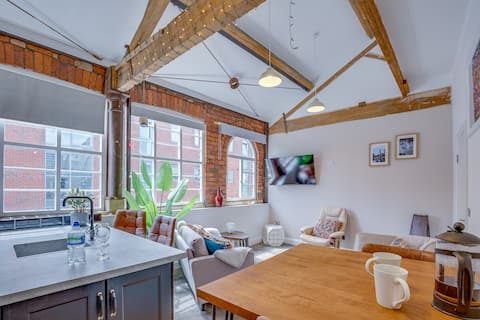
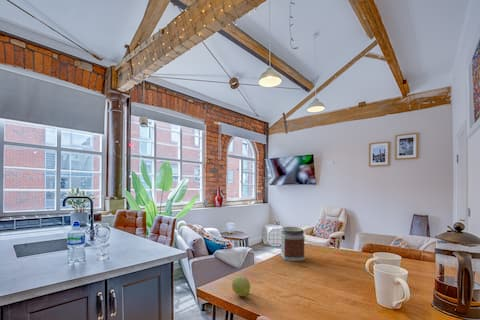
+ fruit (241, 286)
+ jar (292, 242)
